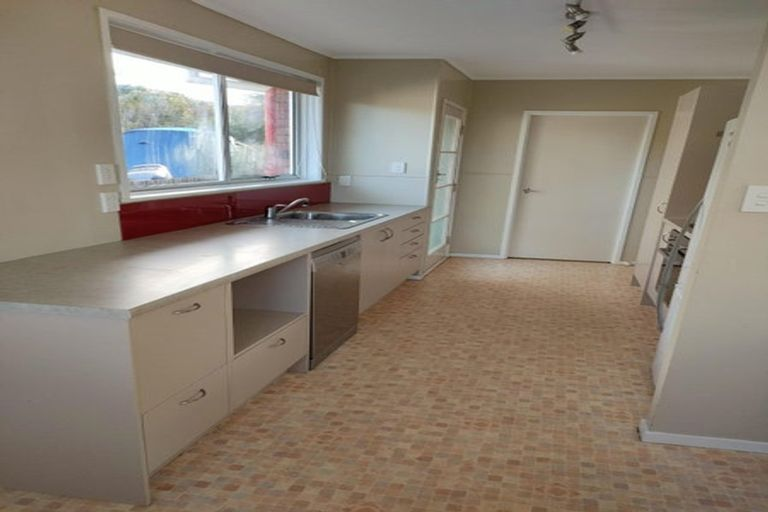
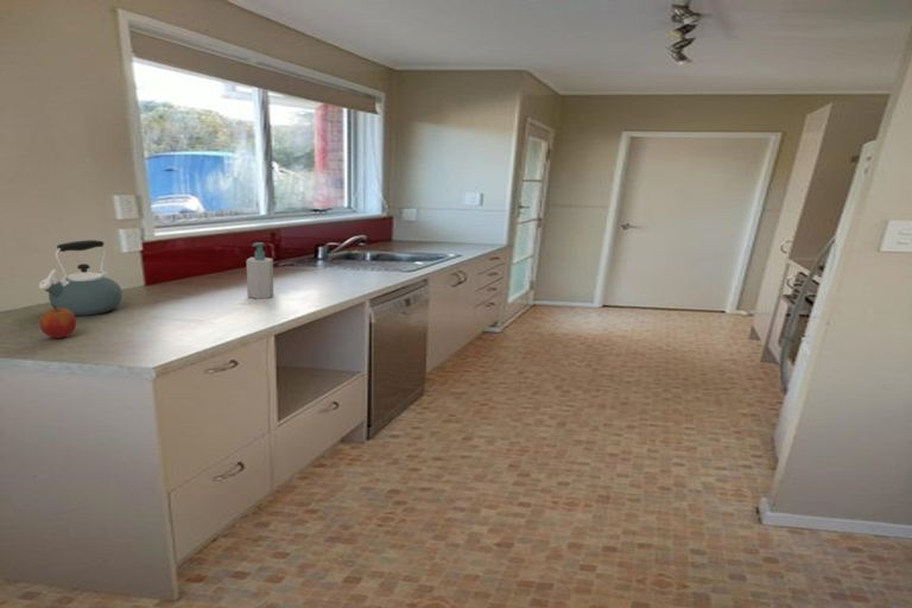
+ fruit (57, 319)
+ kettle (78, 277)
+ soap bottle (259, 270)
